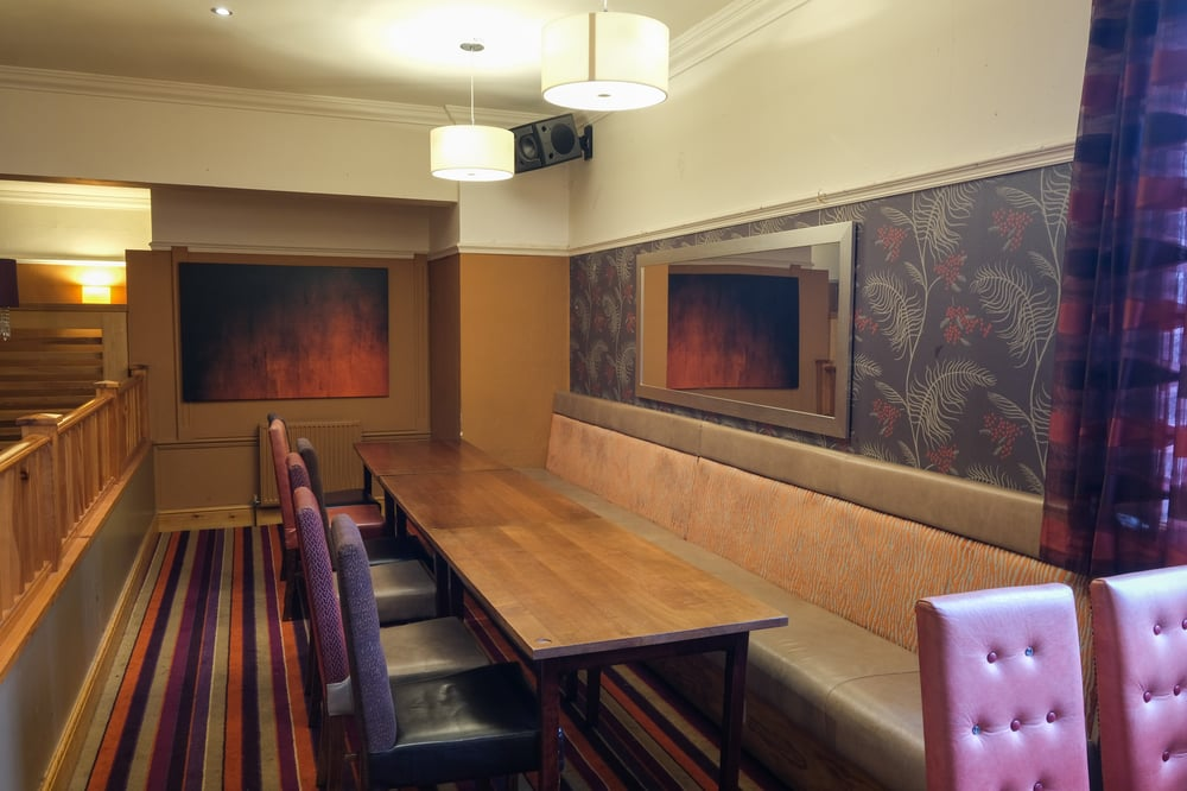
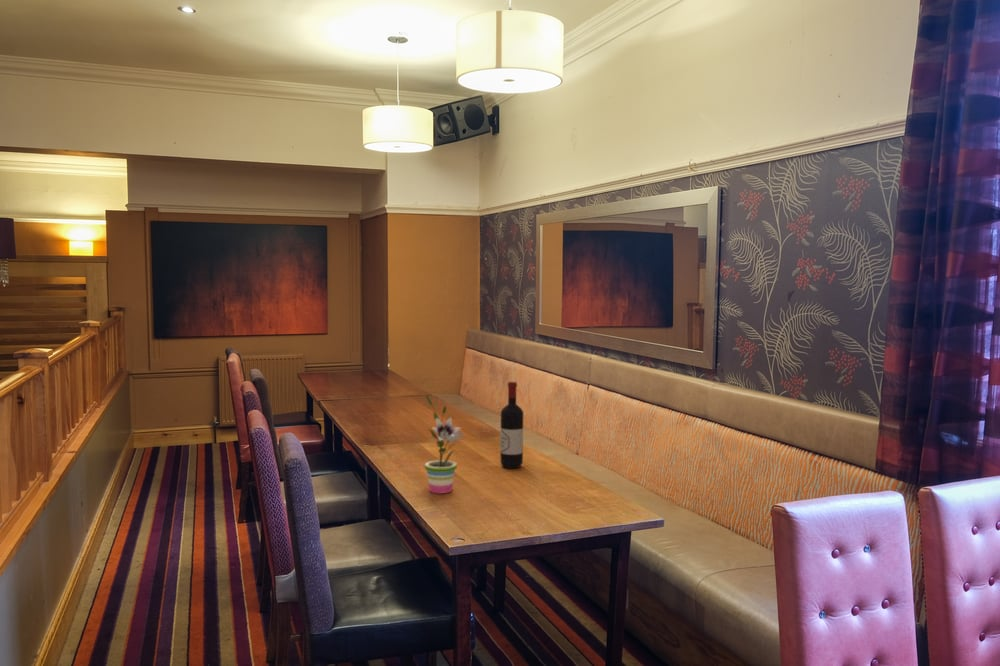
+ wine bottle (511, 424)
+ potted plant (447, 443)
